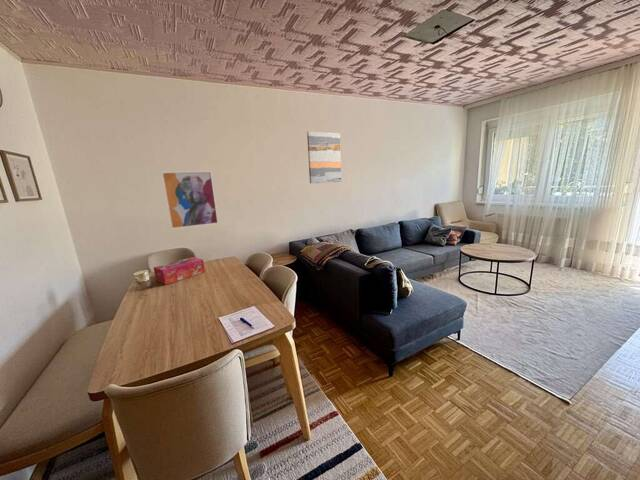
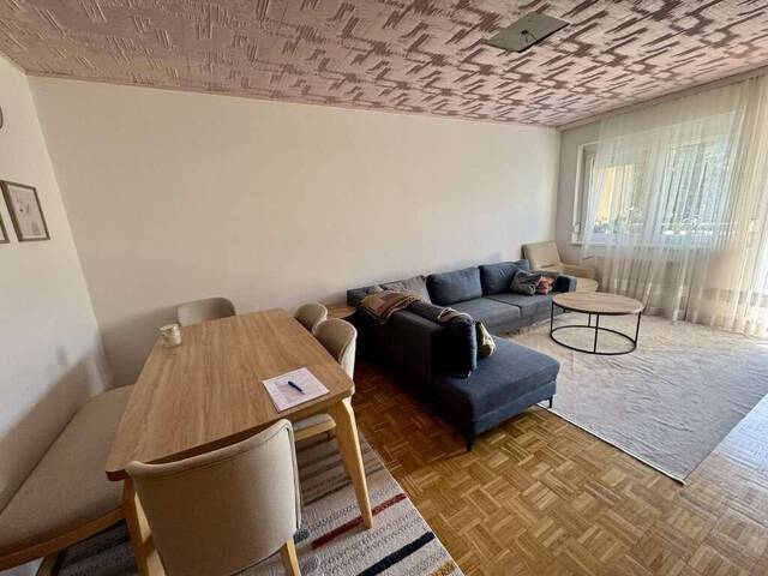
- tissue box (180, 269)
- wall art (191, 199)
- wall art (325, 158)
